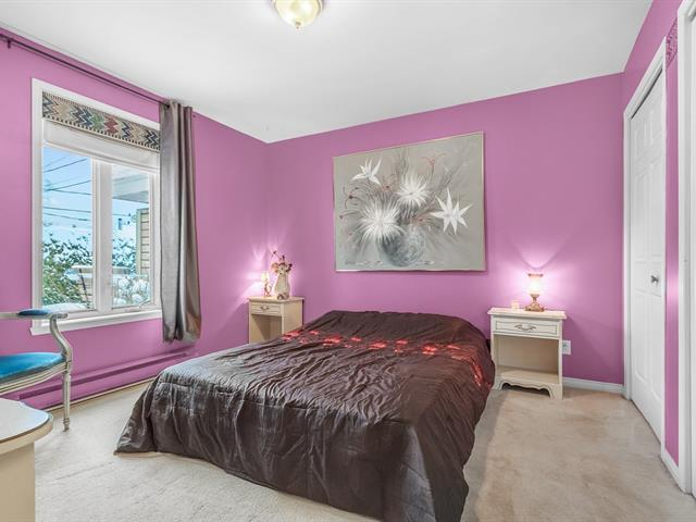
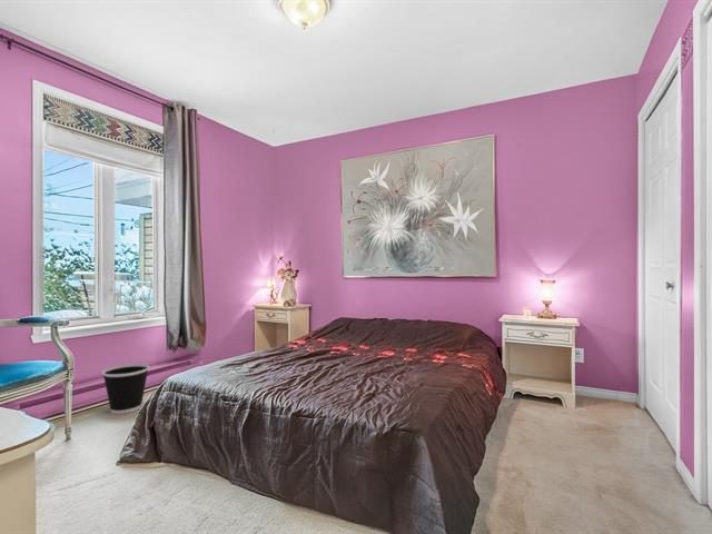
+ wastebasket (126, 388)
